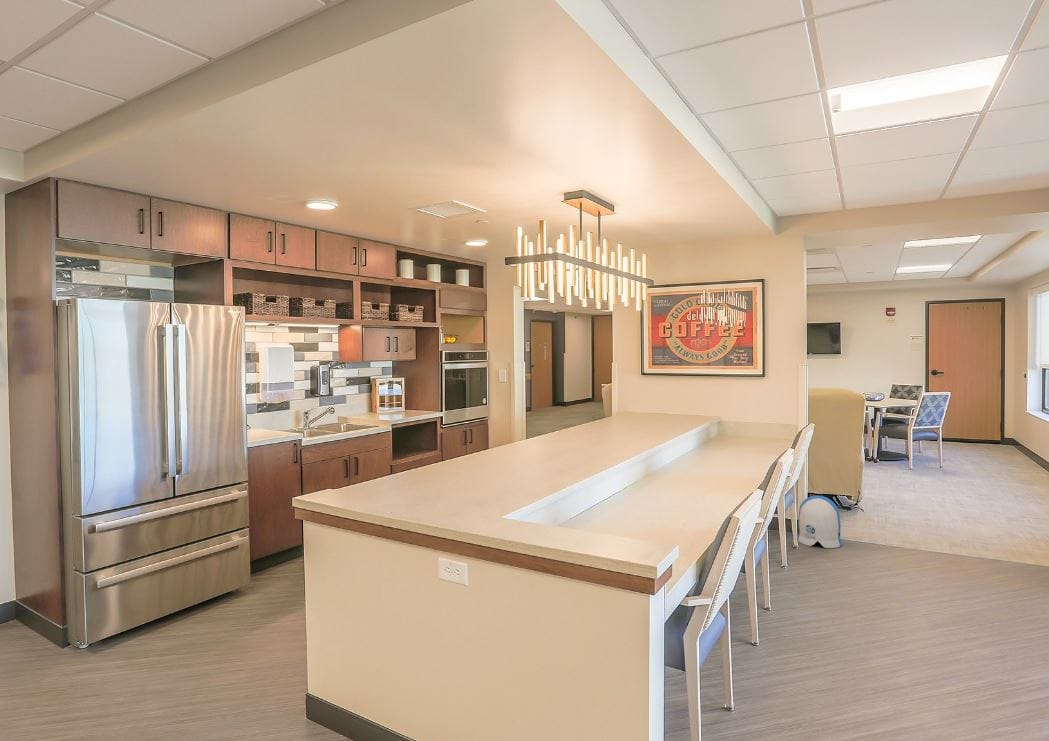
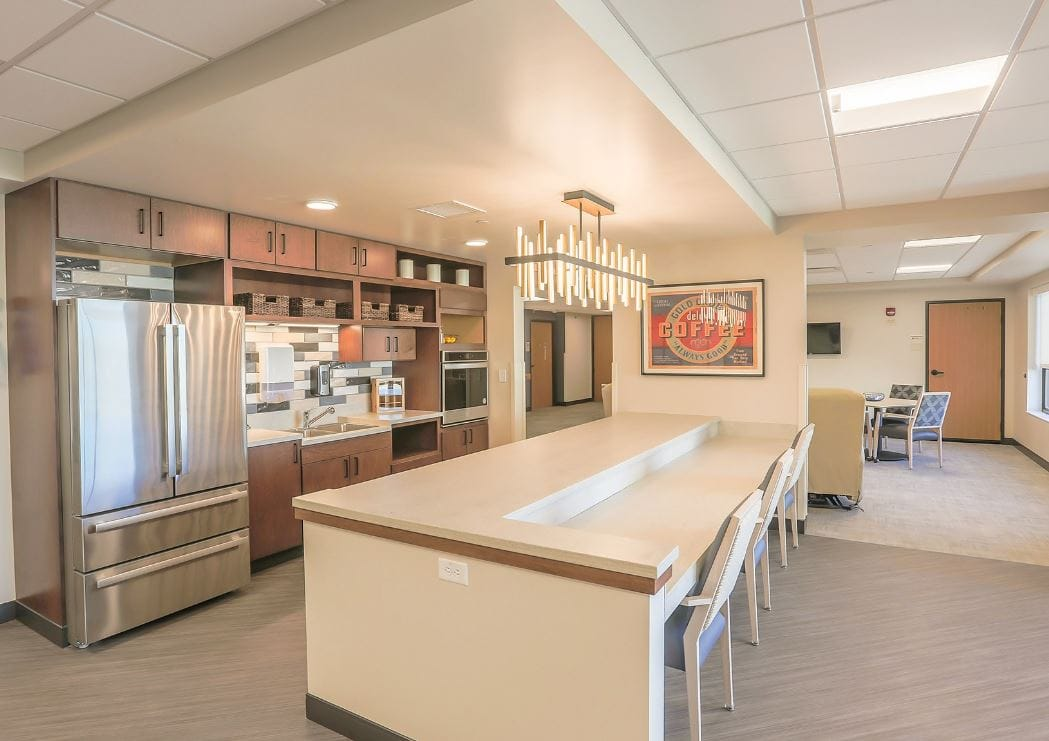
- sun visor (819, 518)
